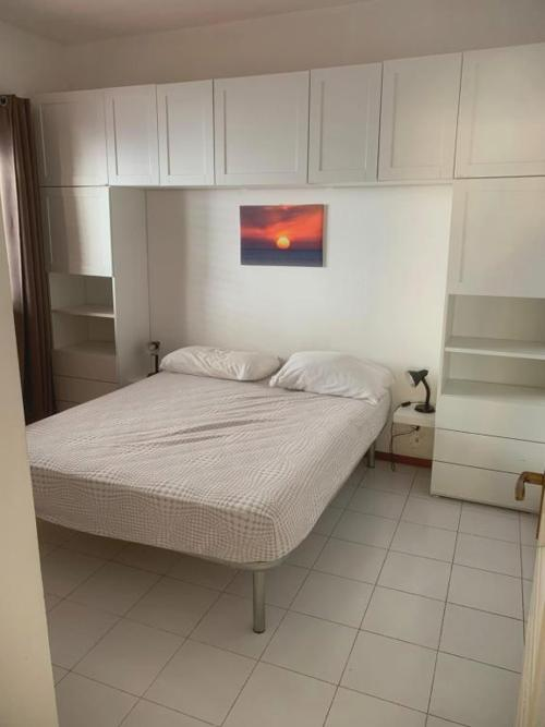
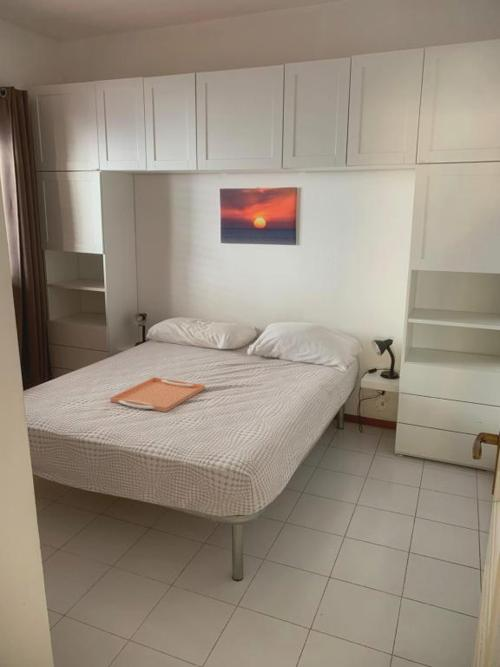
+ serving tray (159, 393)
